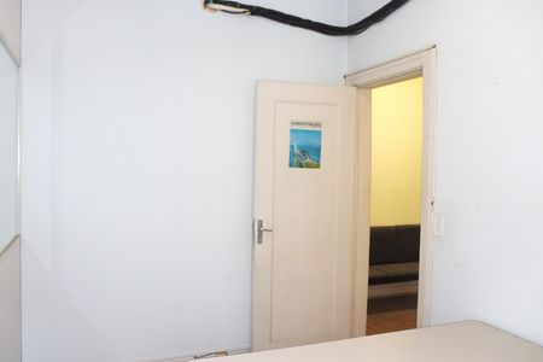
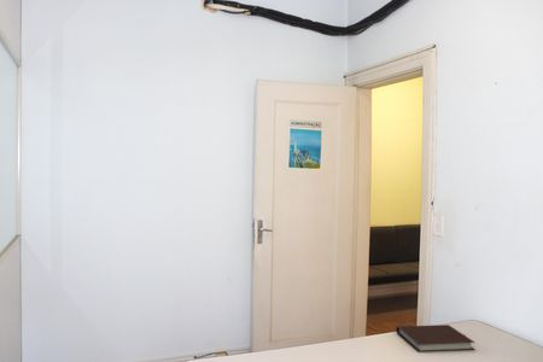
+ notebook (433, 337)
